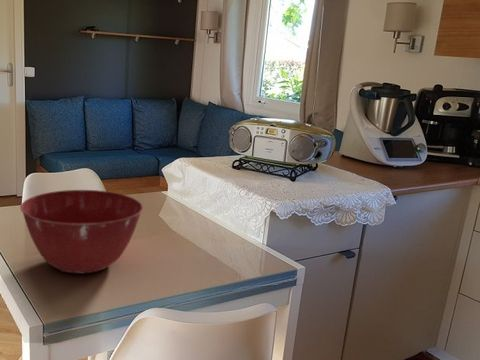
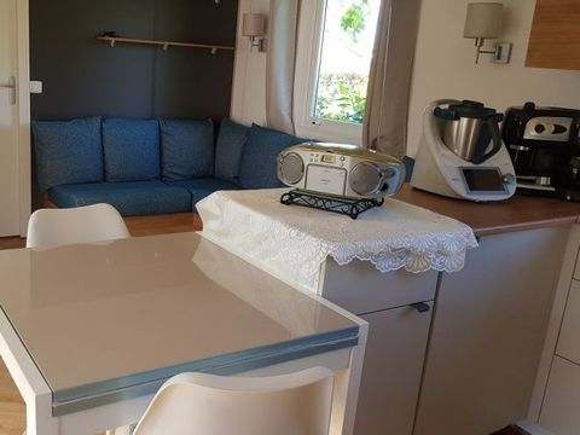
- mixing bowl (83, 233)
